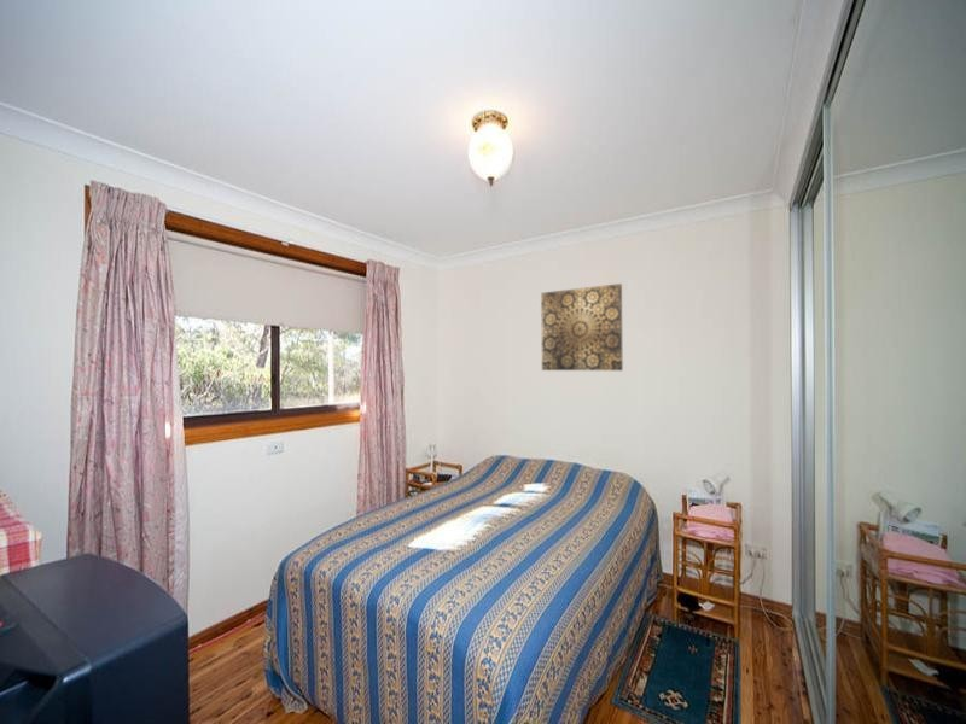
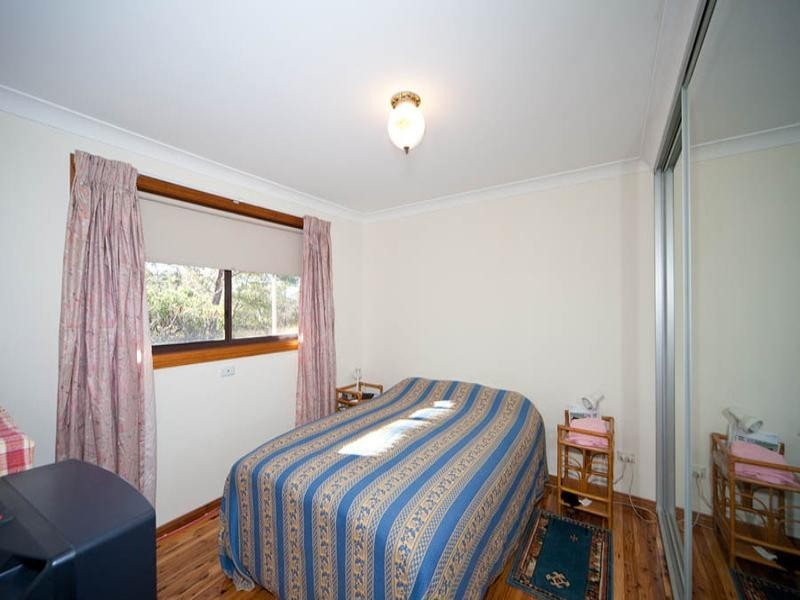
- wall art (580, 329)
